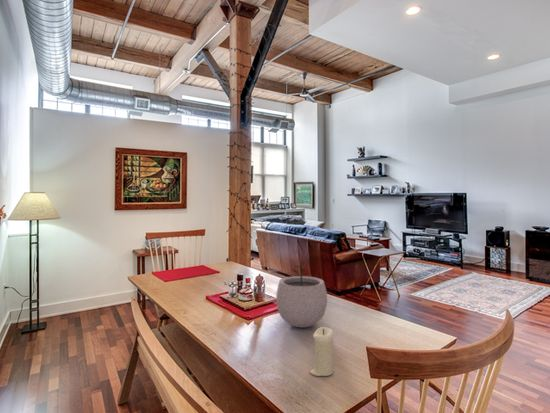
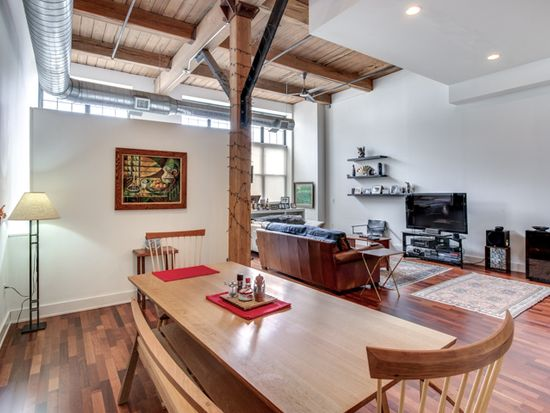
- candle (322, 350)
- plant pot (301, 293)
